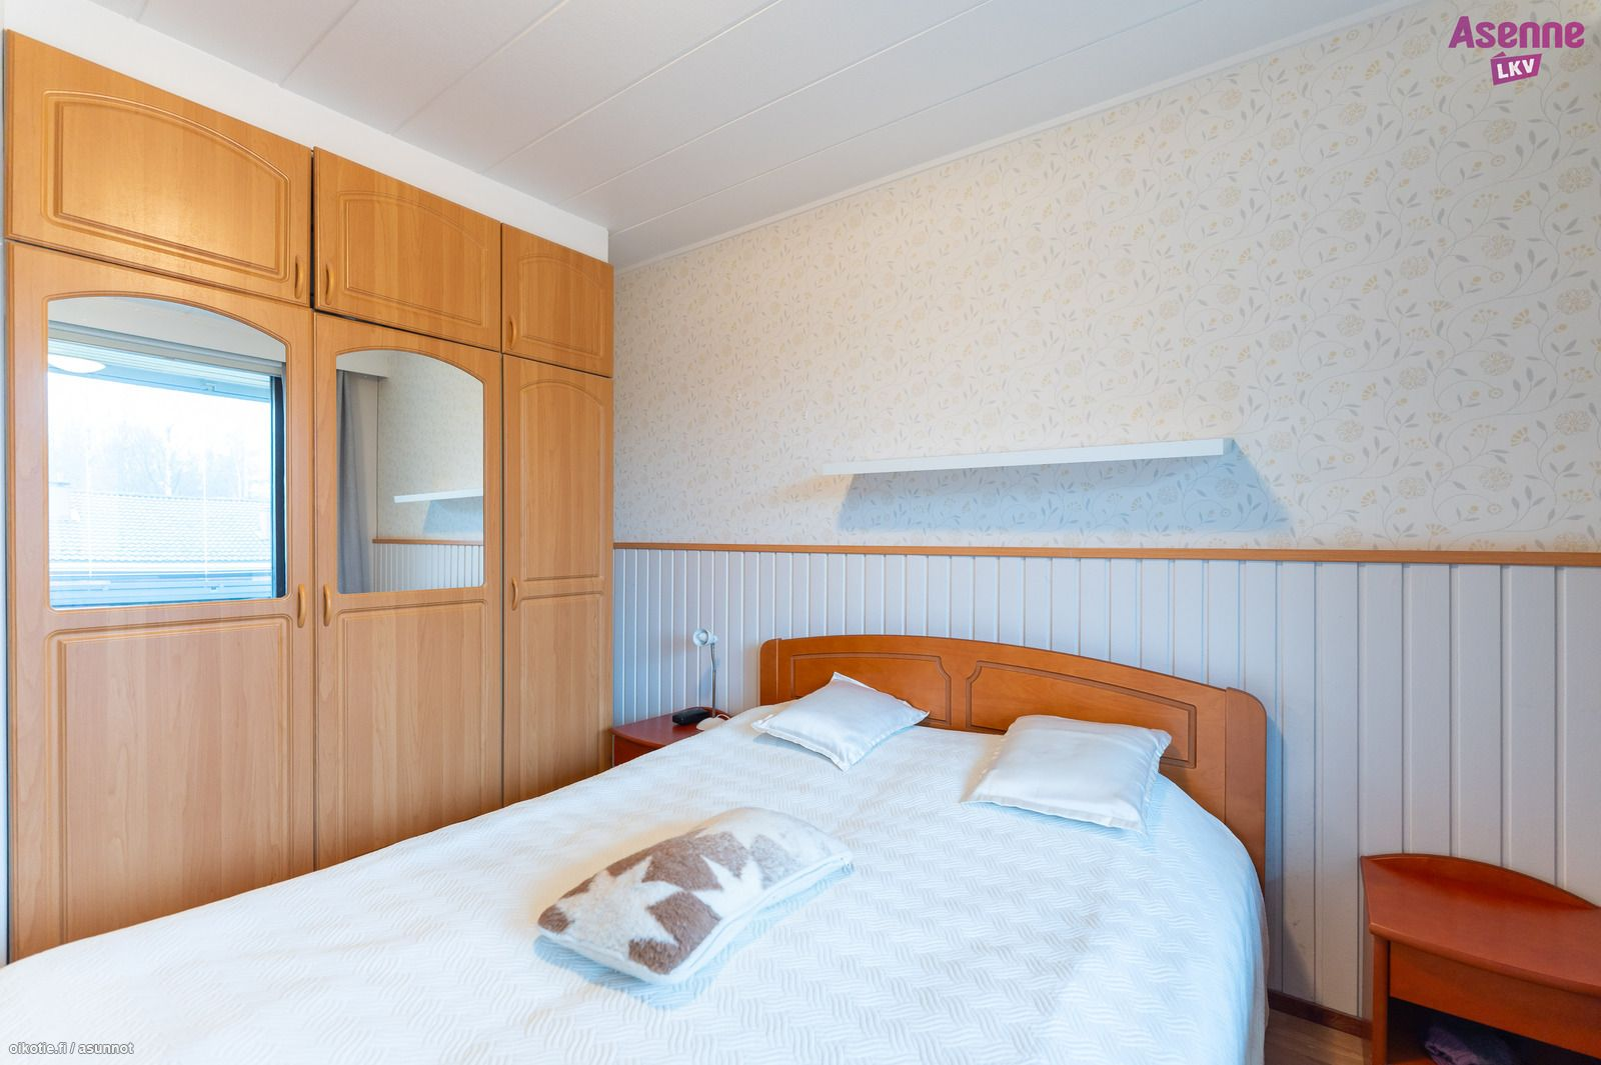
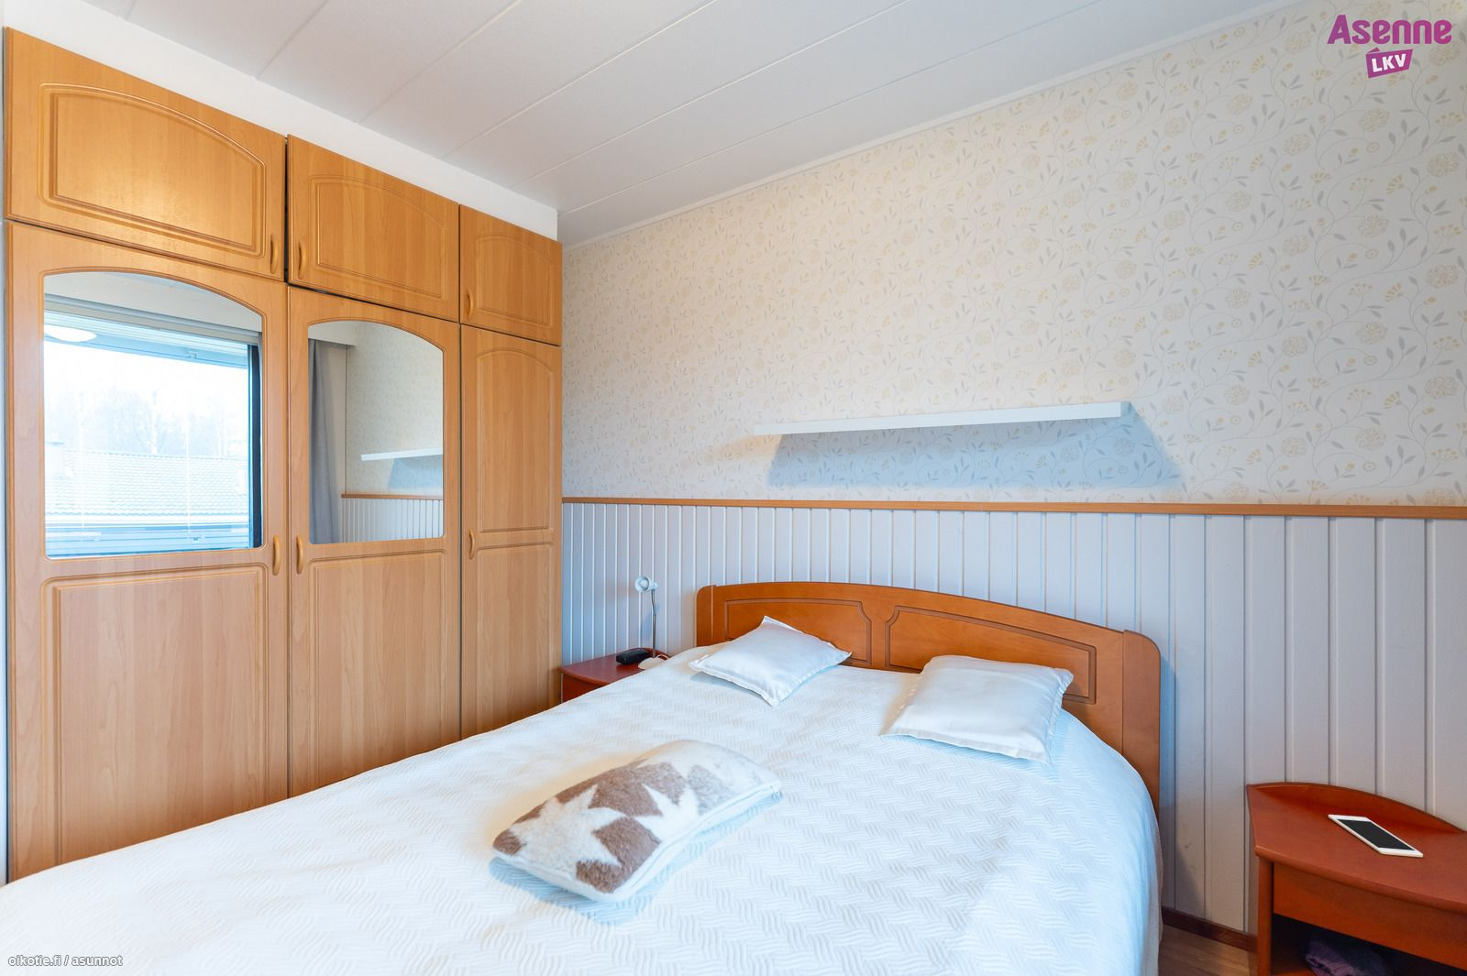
+ cell phone (1372, 834)
